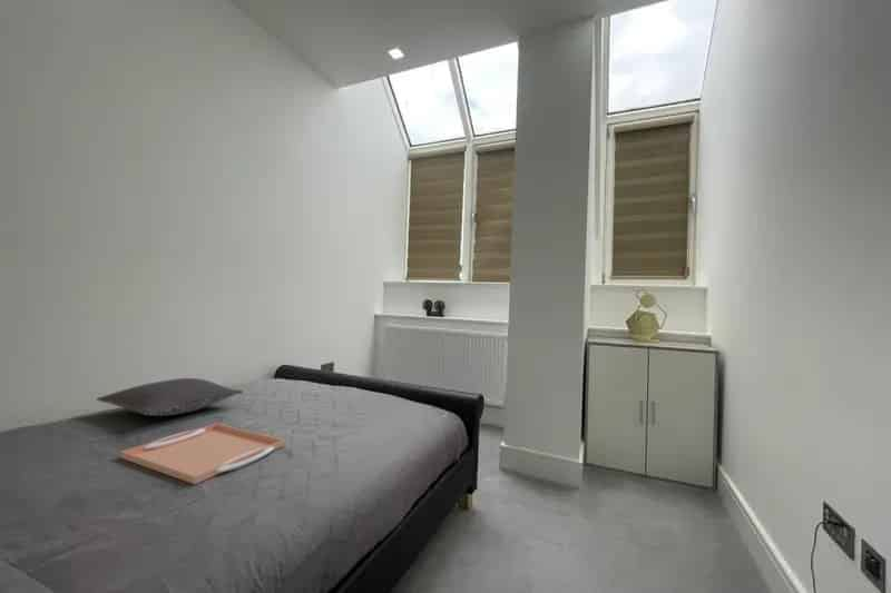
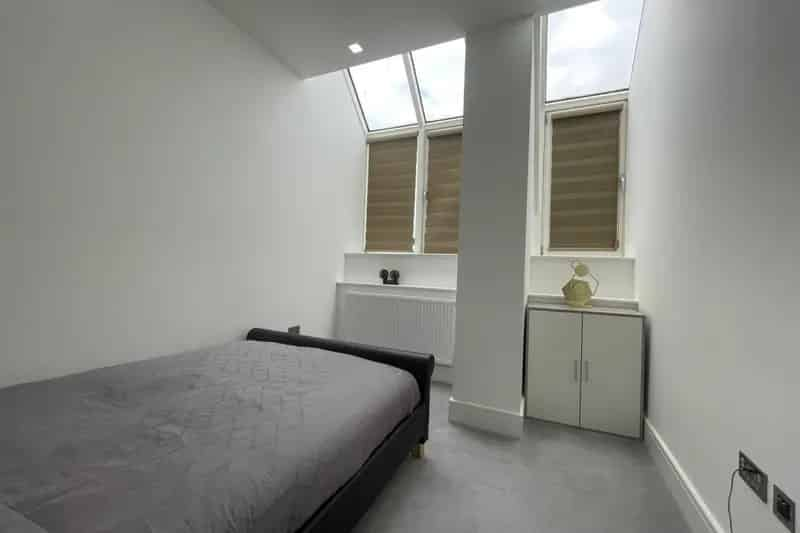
- pillow (174, 395)
- serving tray (207, 448)
